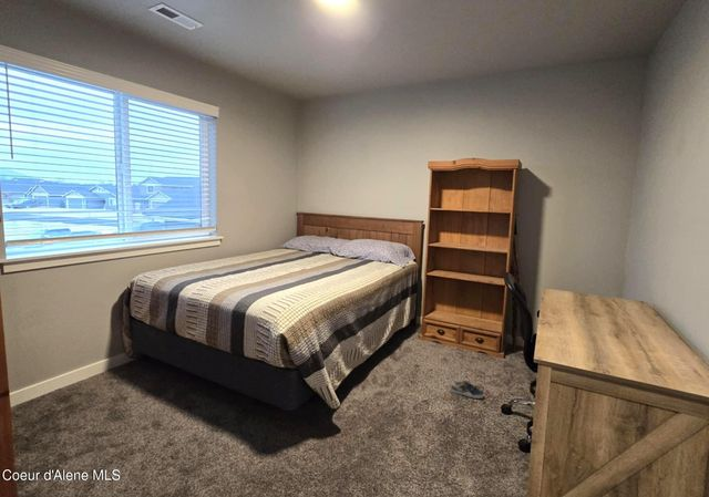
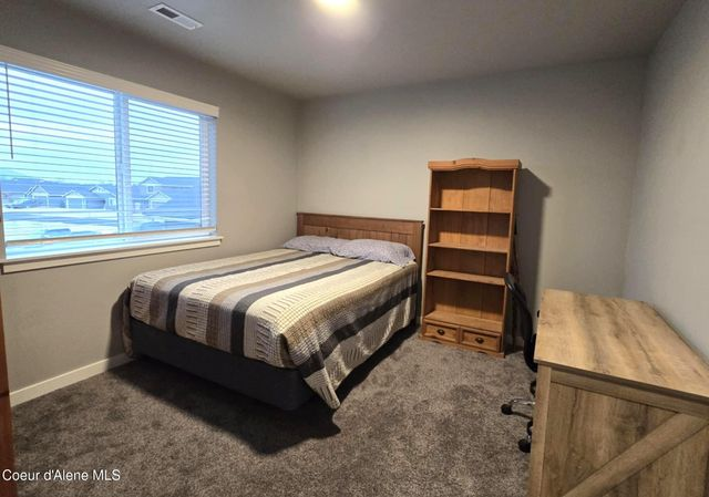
- sneaker (466, 387)
